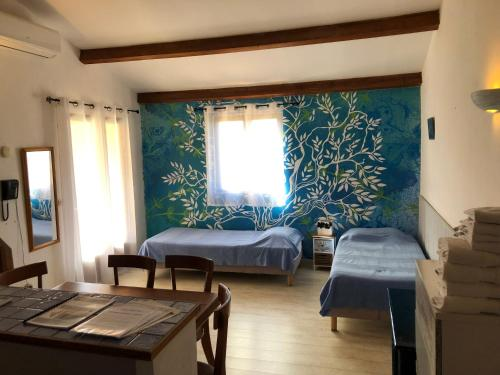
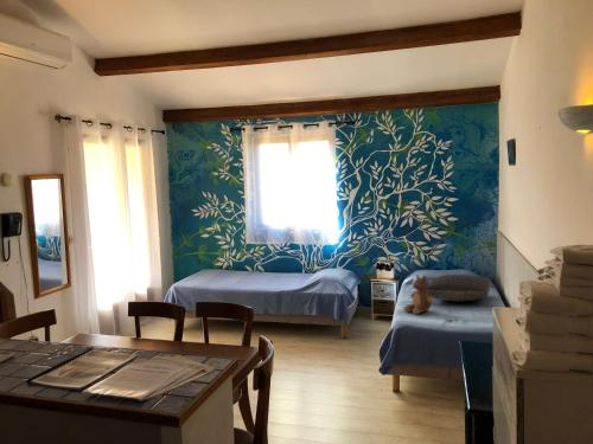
+ pillow (457, 288)
+ teddy bear (416, 294)
